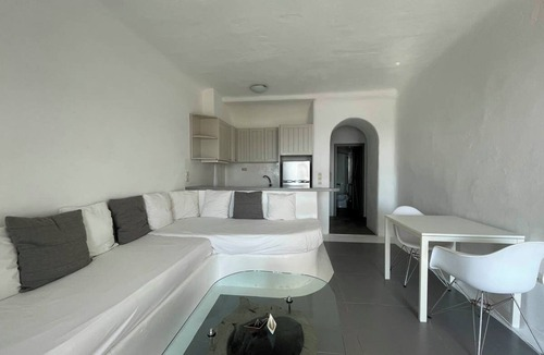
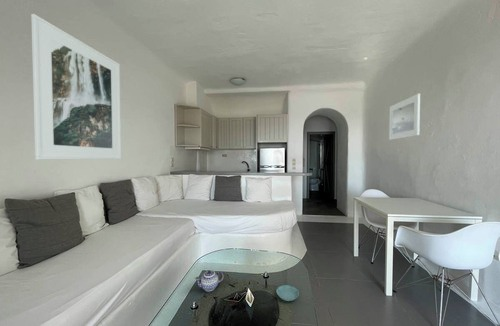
+ teapot (209, 279)
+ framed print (85, 102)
+ saucer (287, 293)
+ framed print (402, 119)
